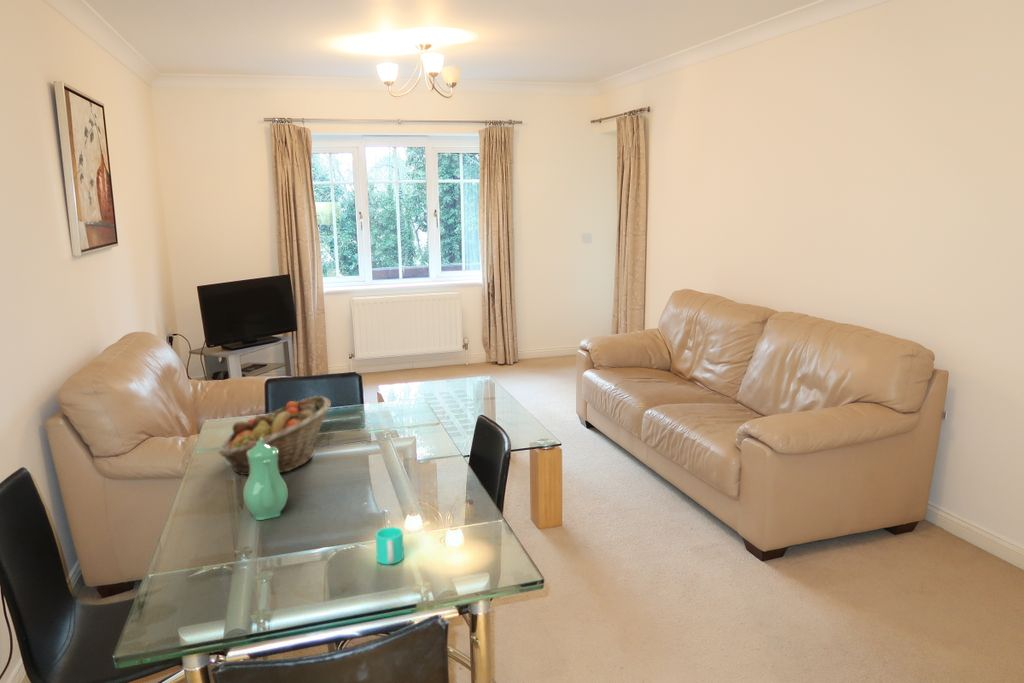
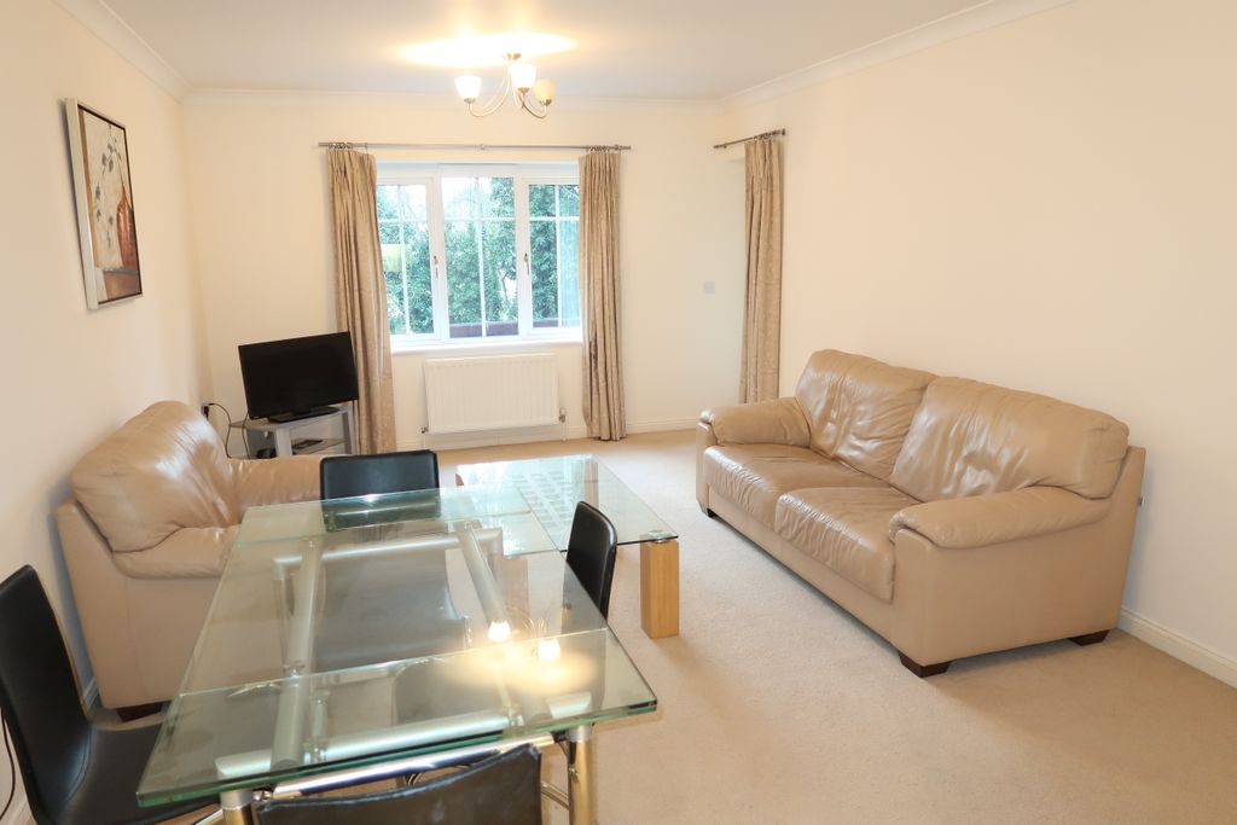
- fruit basket (277, 433)
- cup (389, 547)
- teapot (264, 475)
